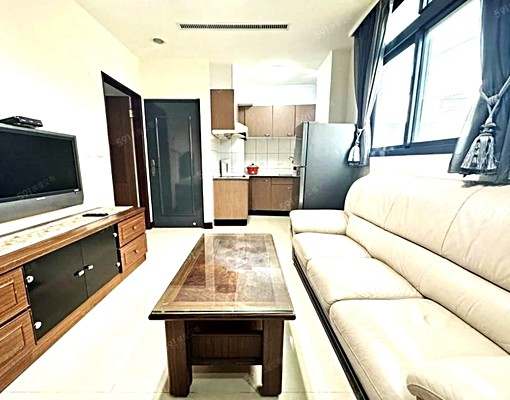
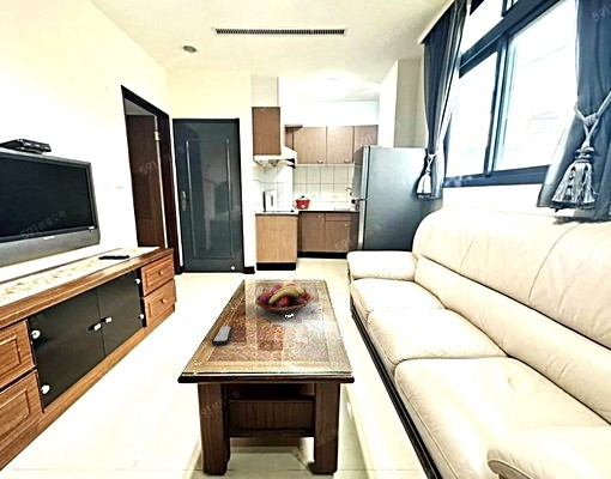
+ remote control (223, 334)
+ fruit basket (284, 297)
